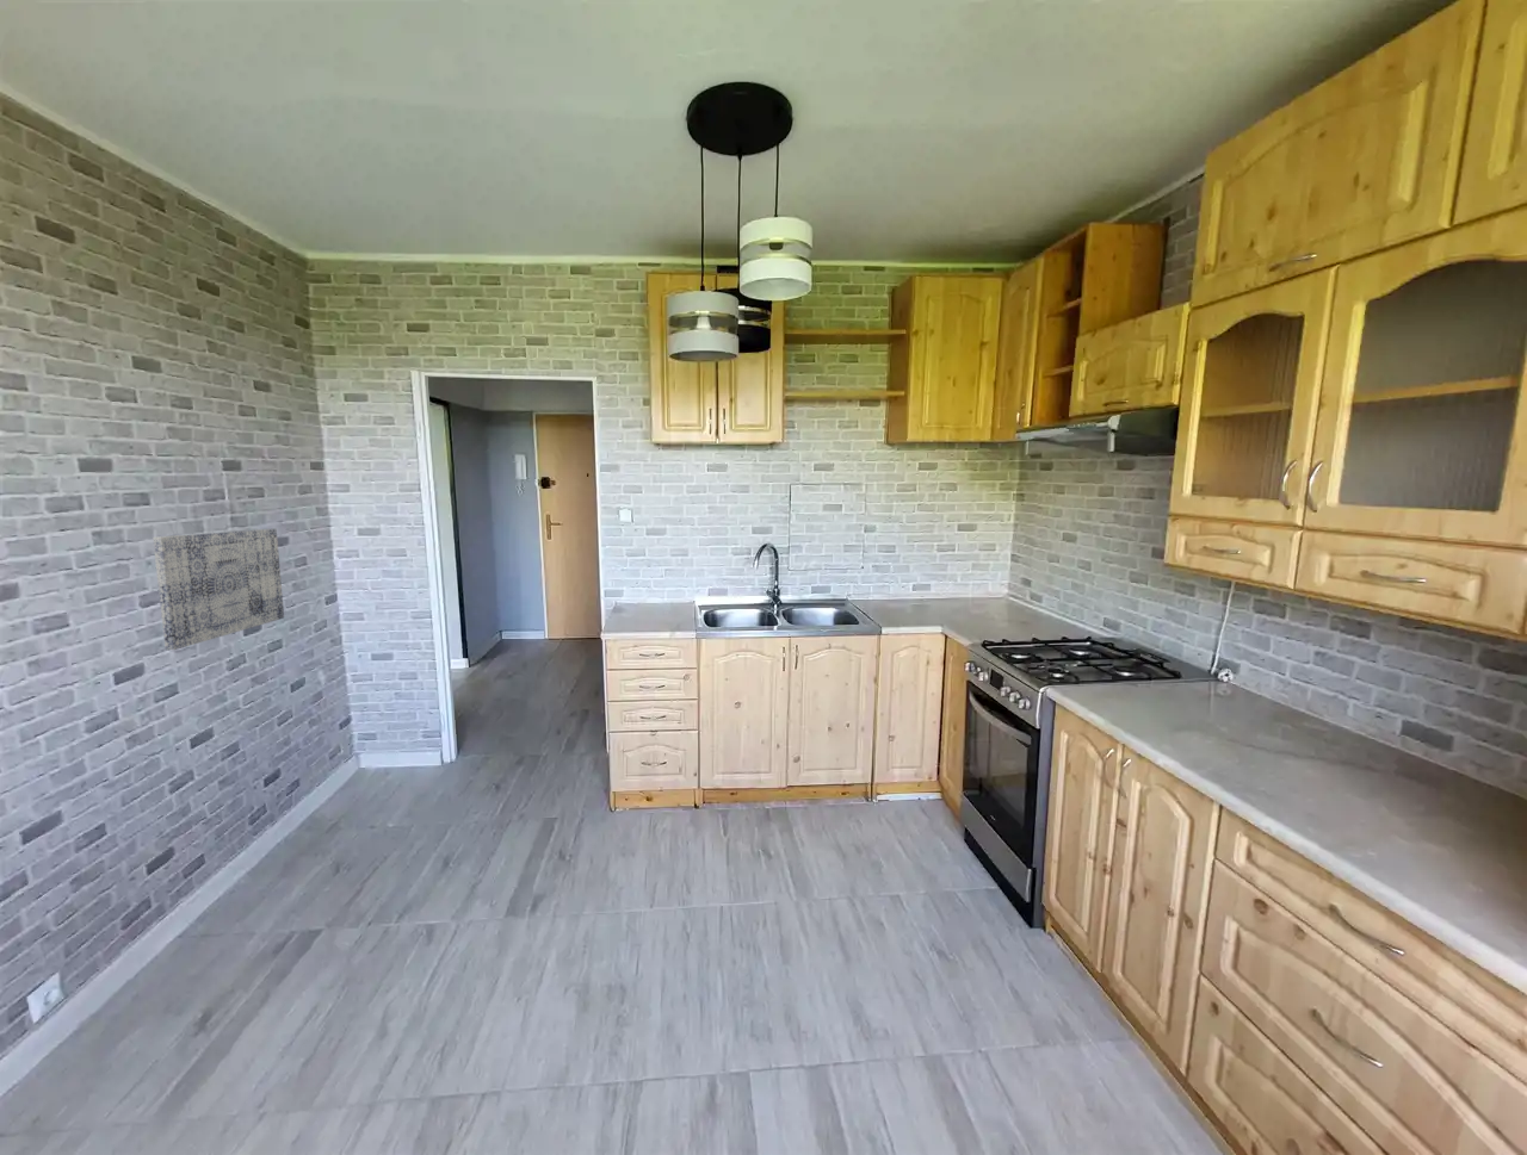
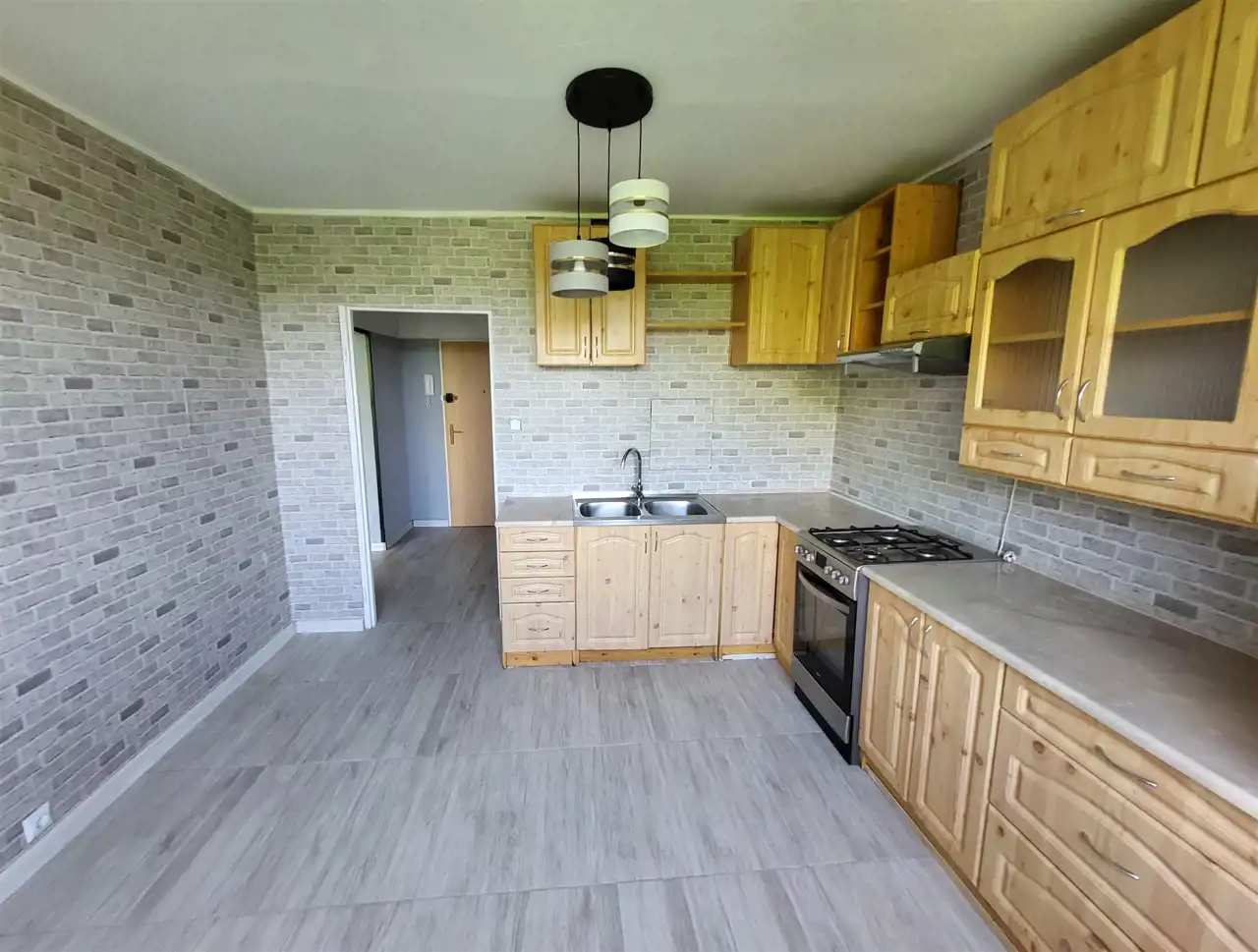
- wall art (227, 582)
